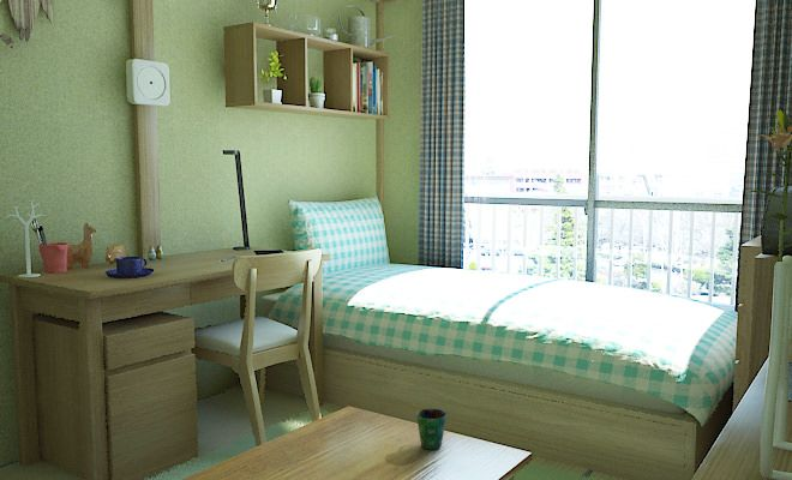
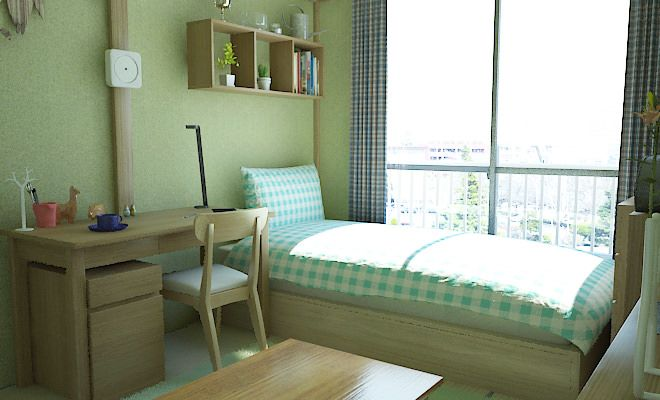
- cup (430, 427)
